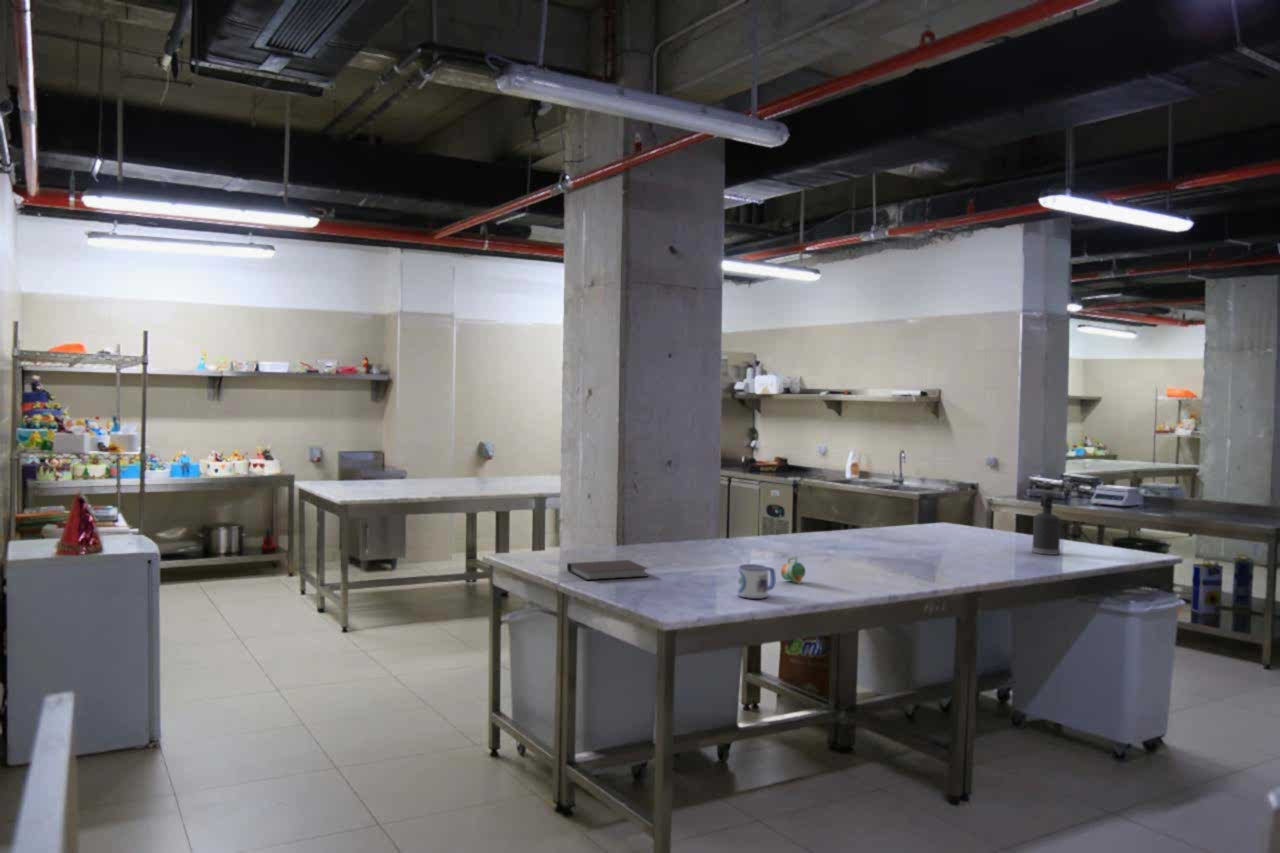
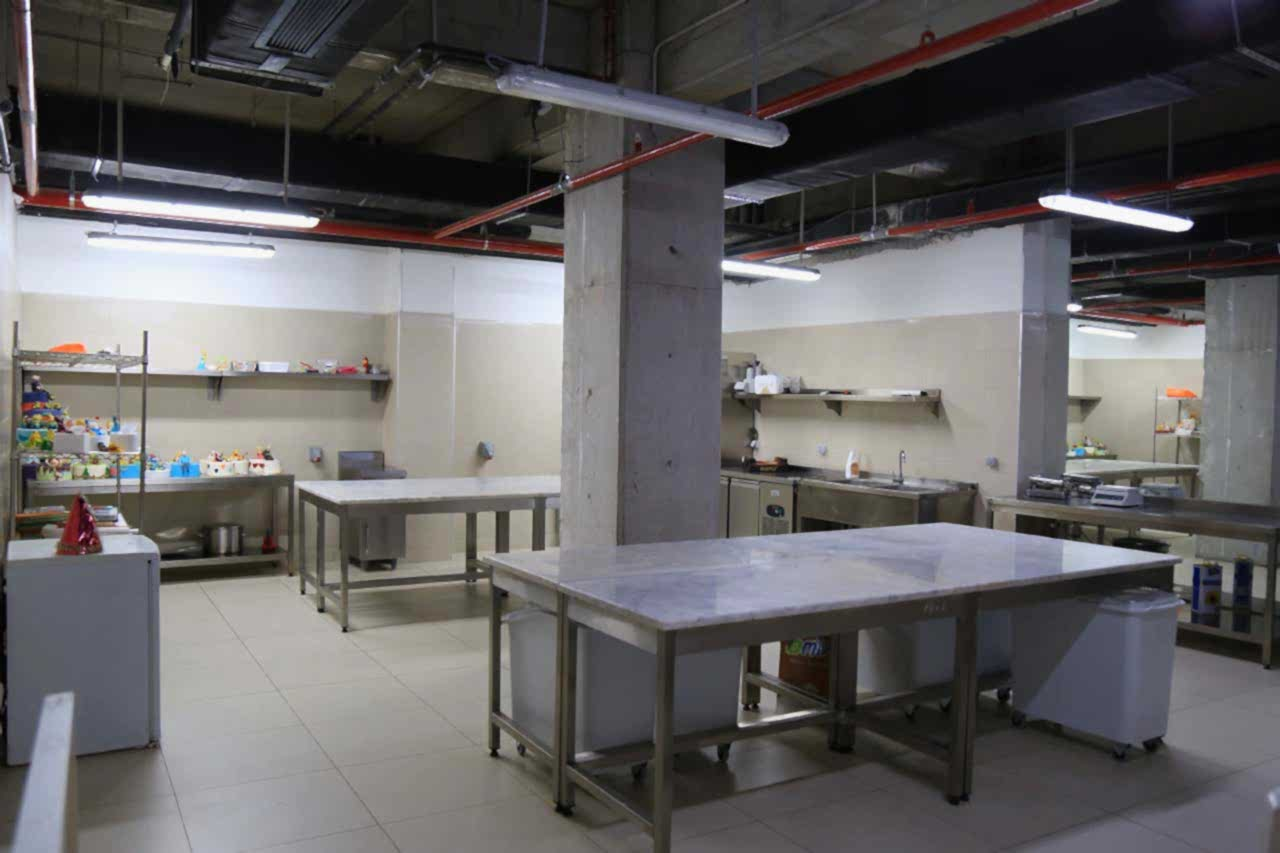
- mug (757, 580)
- notebook (607, 569)
- spray bottle (1046, 522)
- measuring cup (787, 567)
